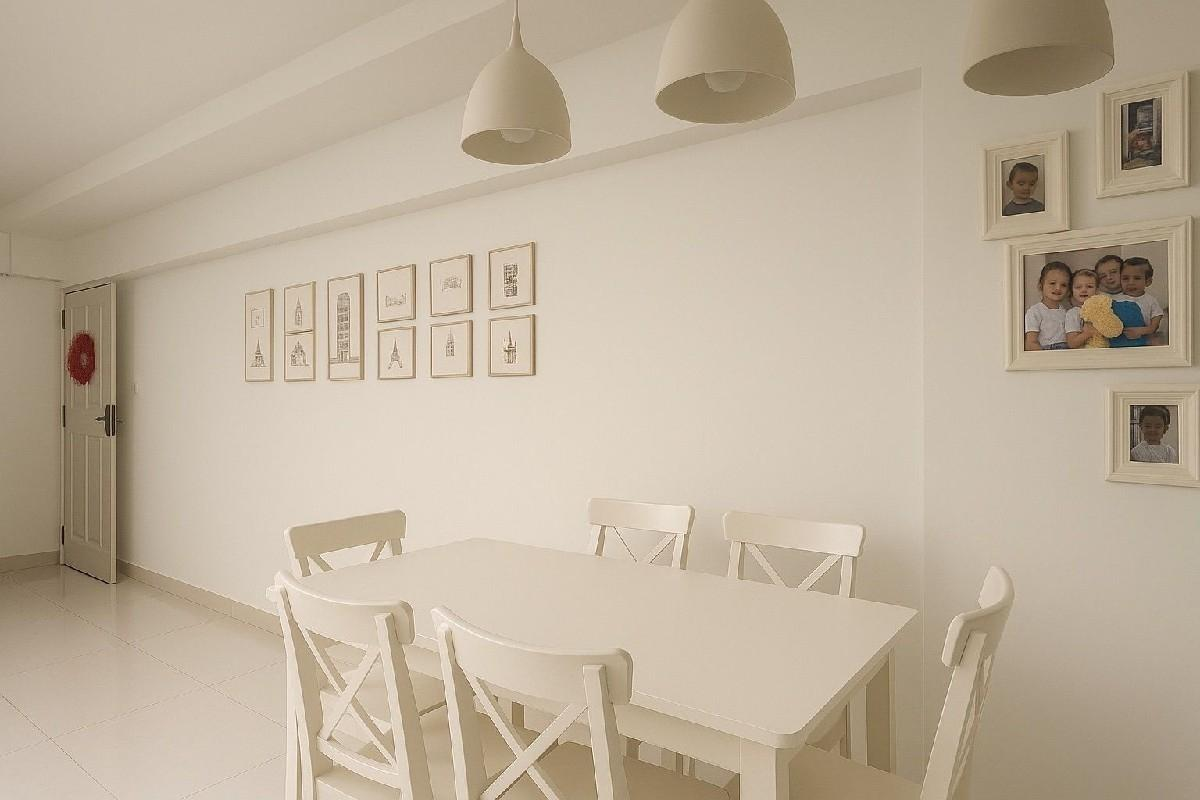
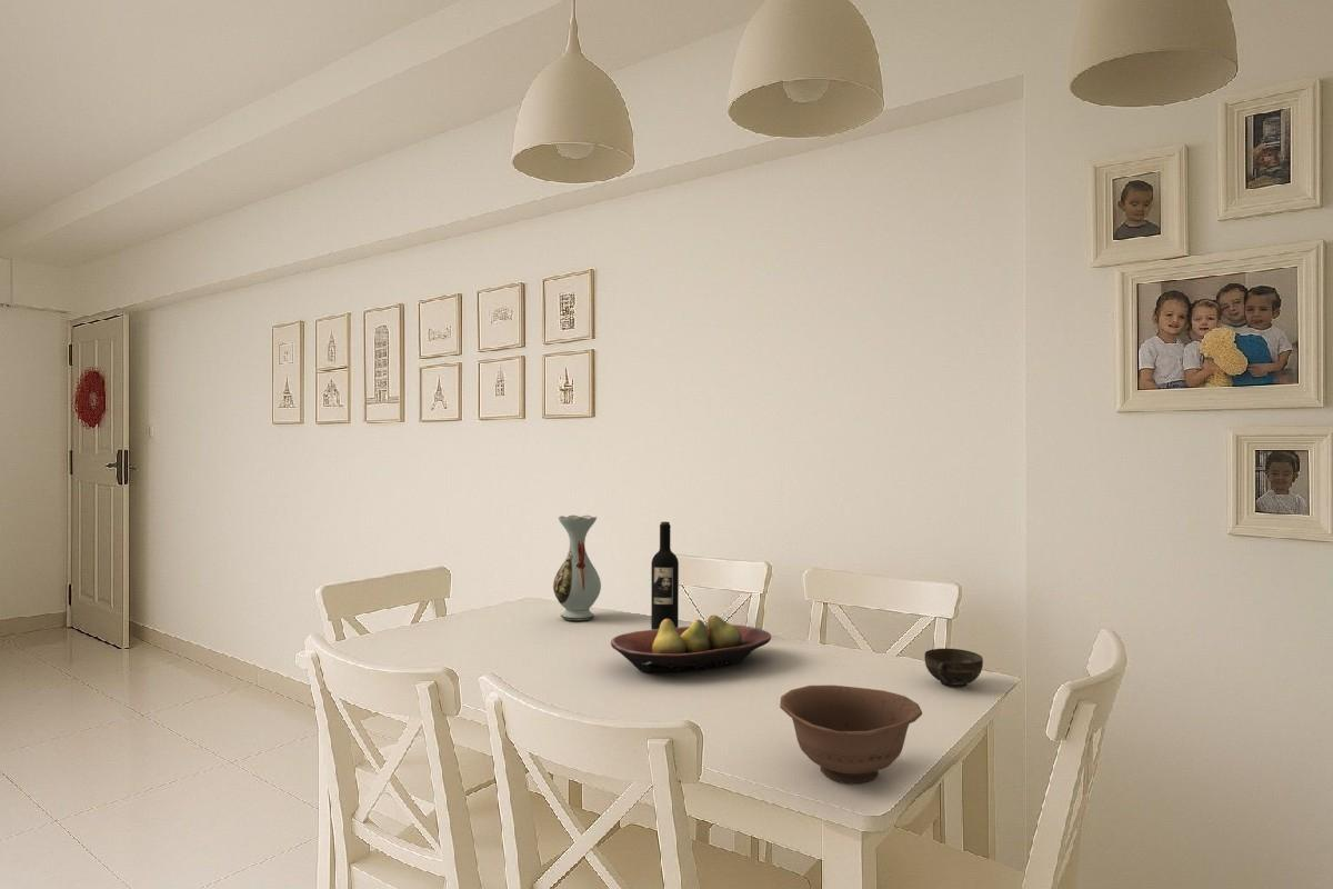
+ bowl (849, 737)
+ cup (951, 670)
+ wine bottle (664, 577)
+ vase (577, 567)
+ fruit bowl (691, 640)
